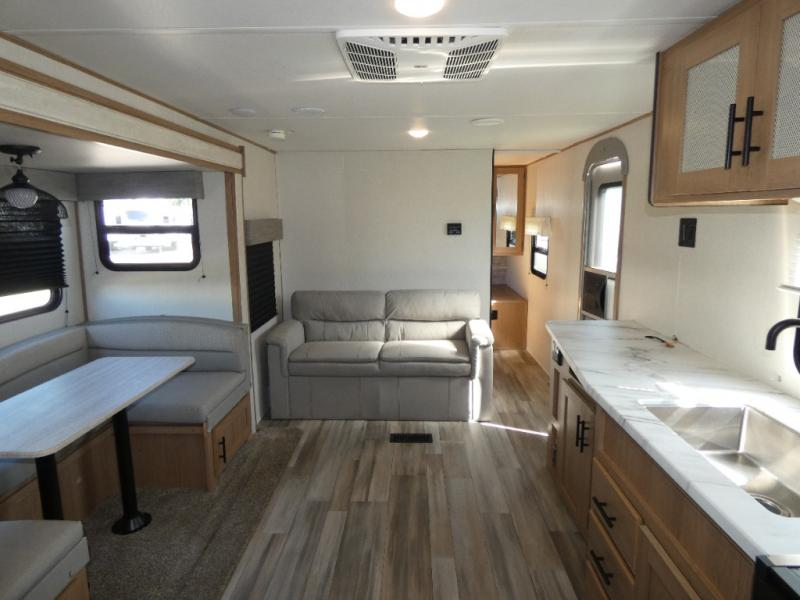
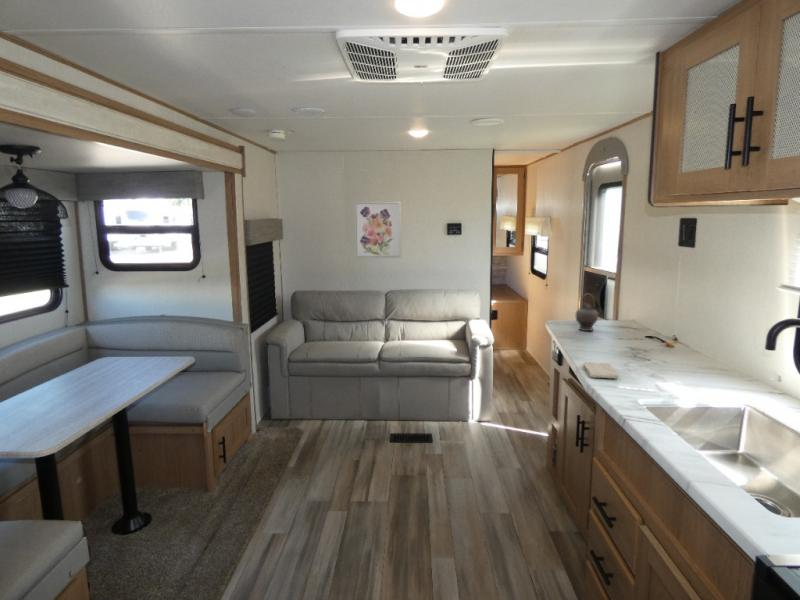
+ washcloth (599, 369)
+ wall art (378, 230)
+ teapot (589, 312)
